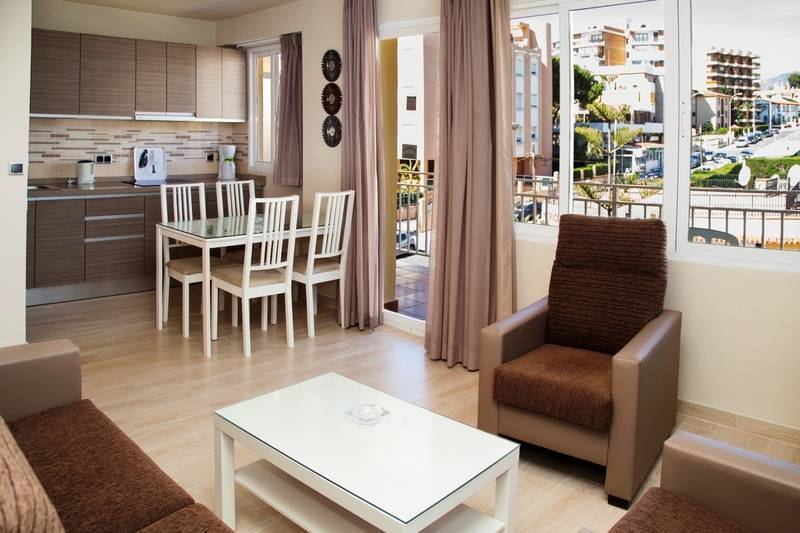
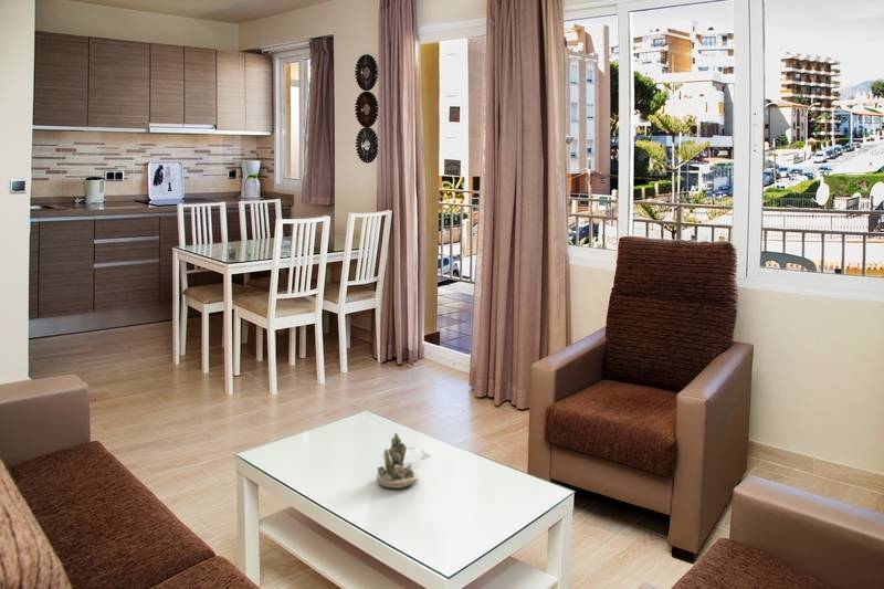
+ succulent planter (397, 459)
